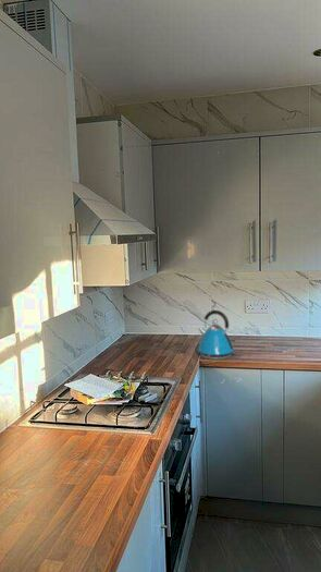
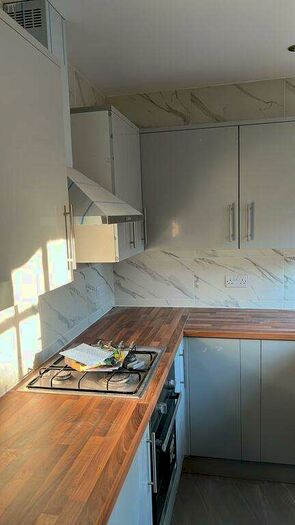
- kettle (217, 332)
